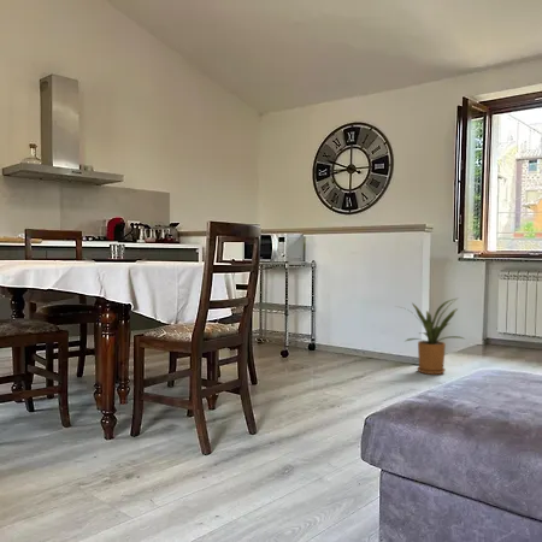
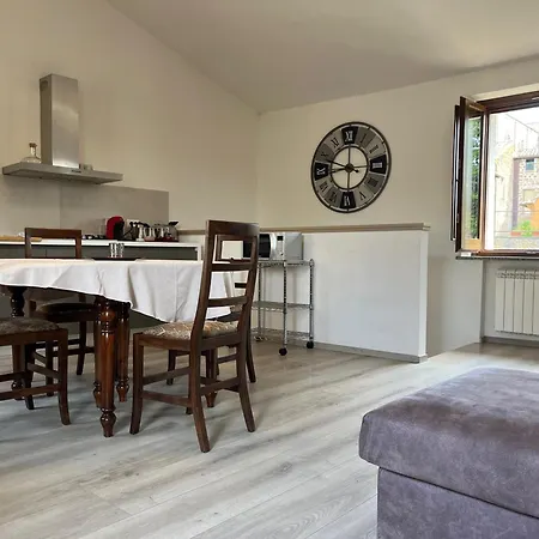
- house plant (431, 334)
